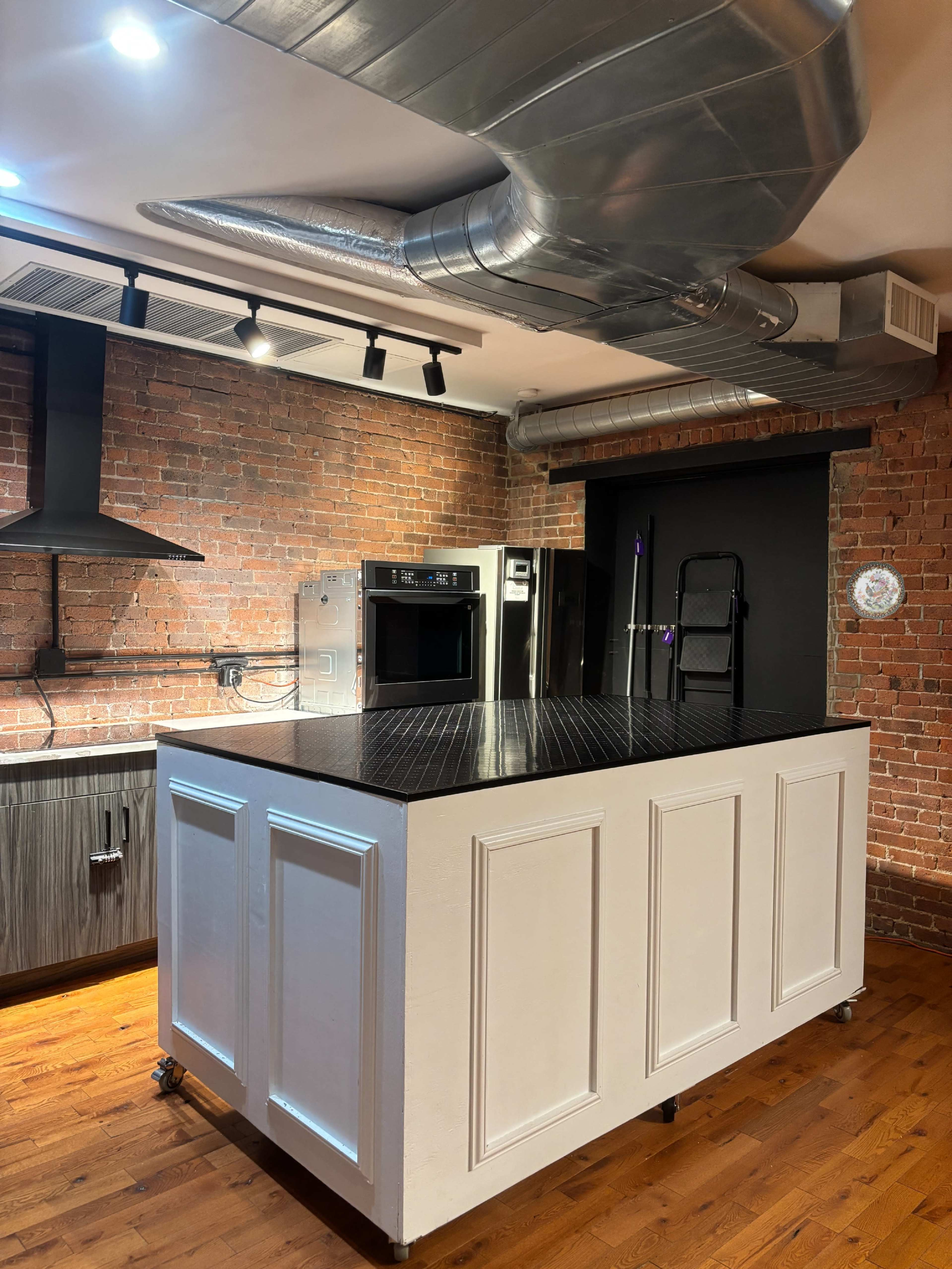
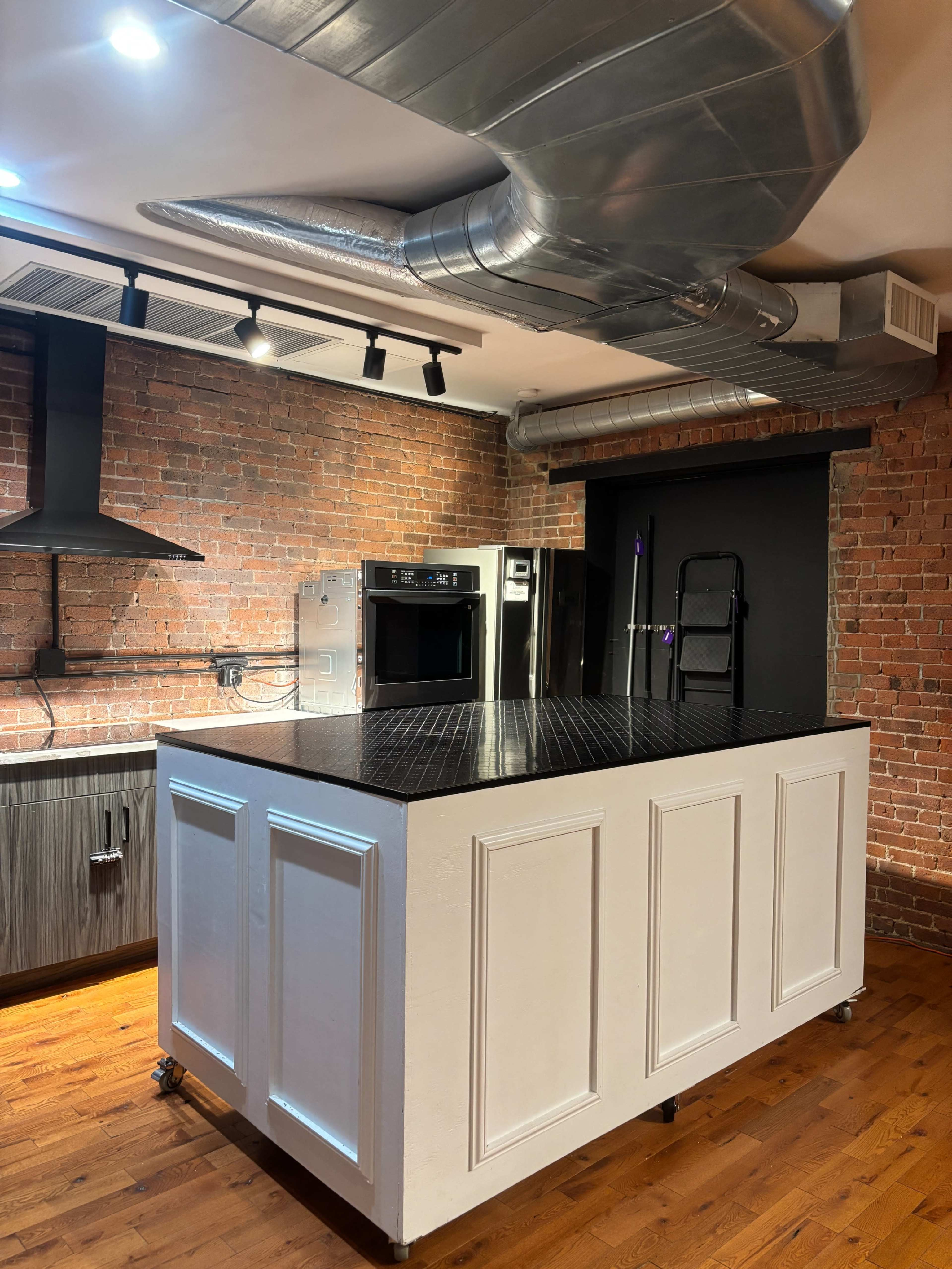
- decorative plate (876, 591)
